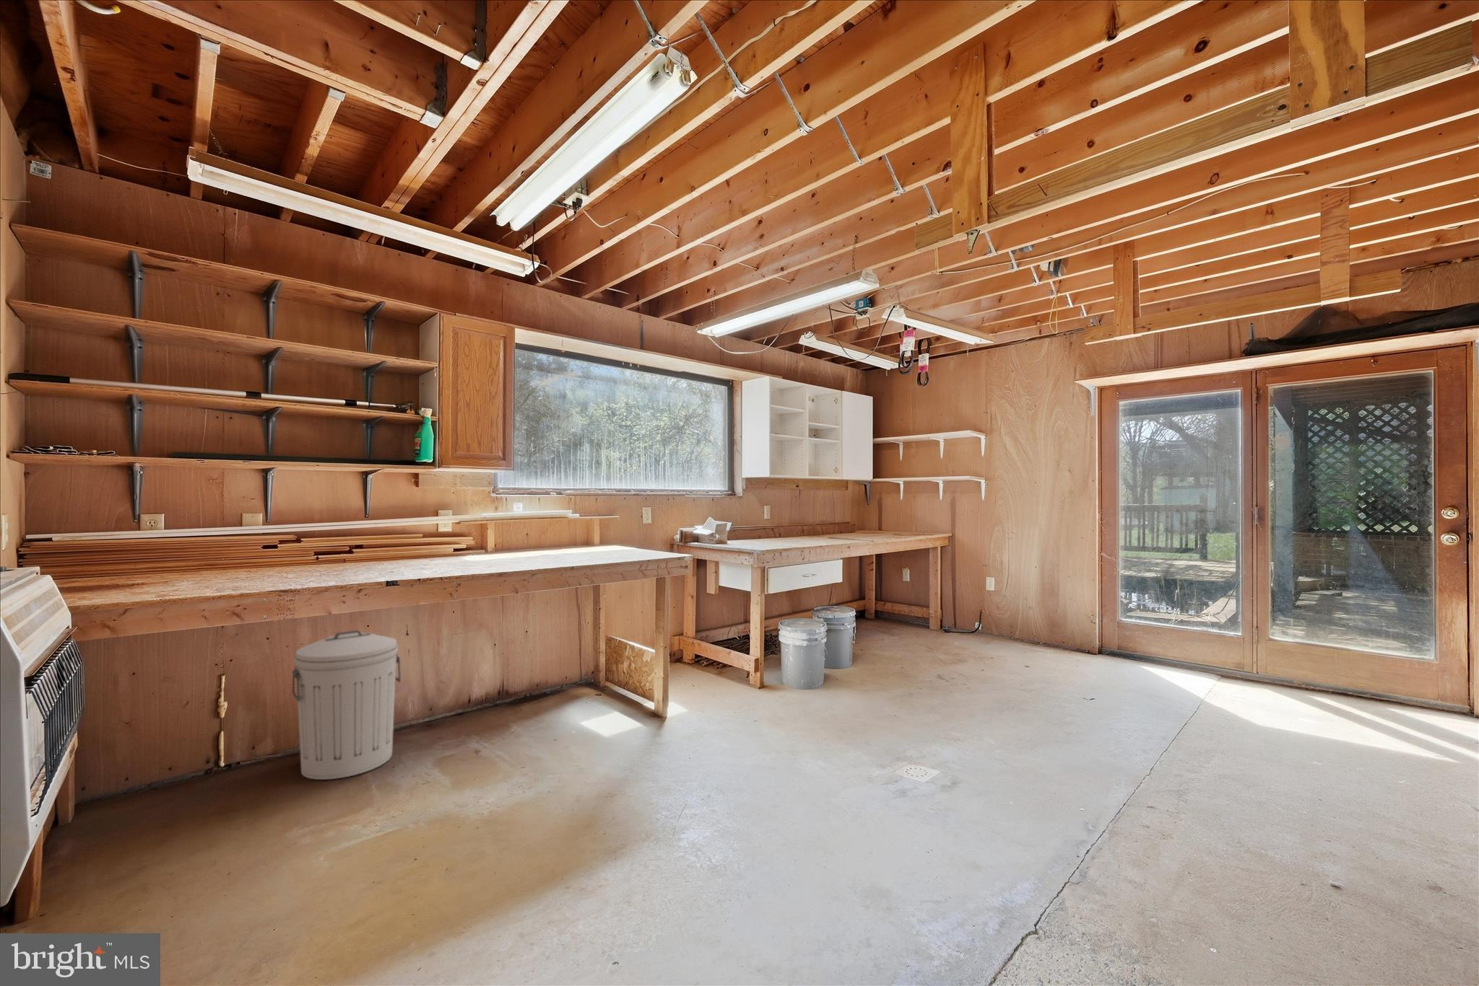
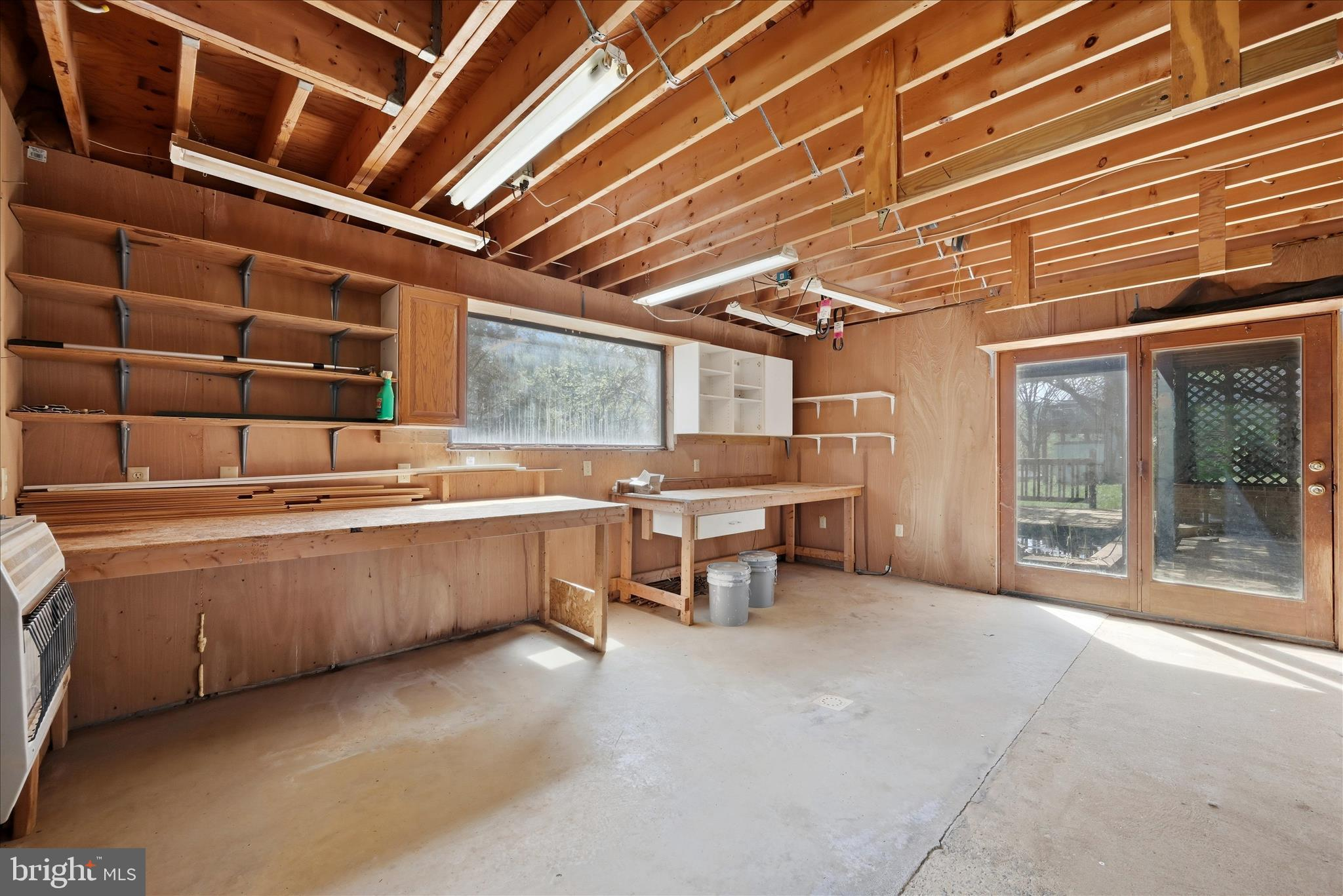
- trash can (348, 697)
